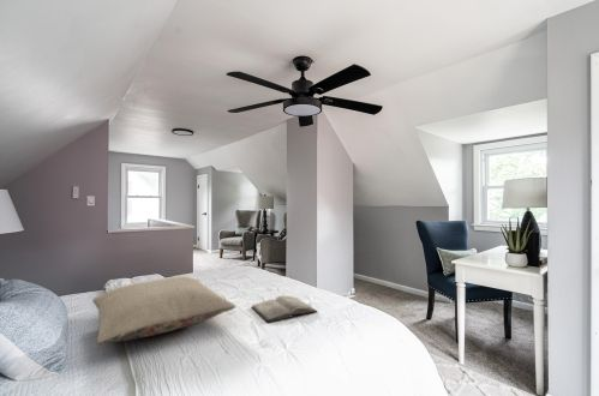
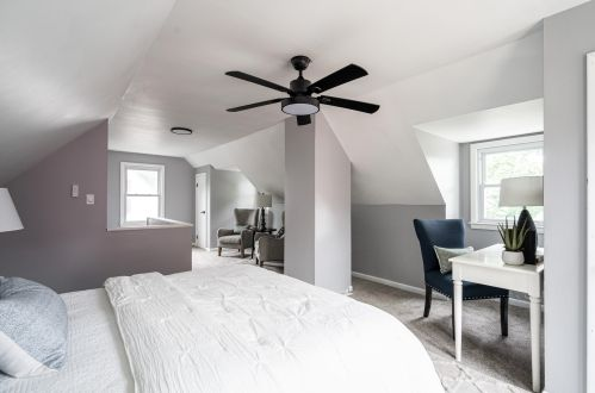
- pillow (161, 302)
- diary (283, 306)
